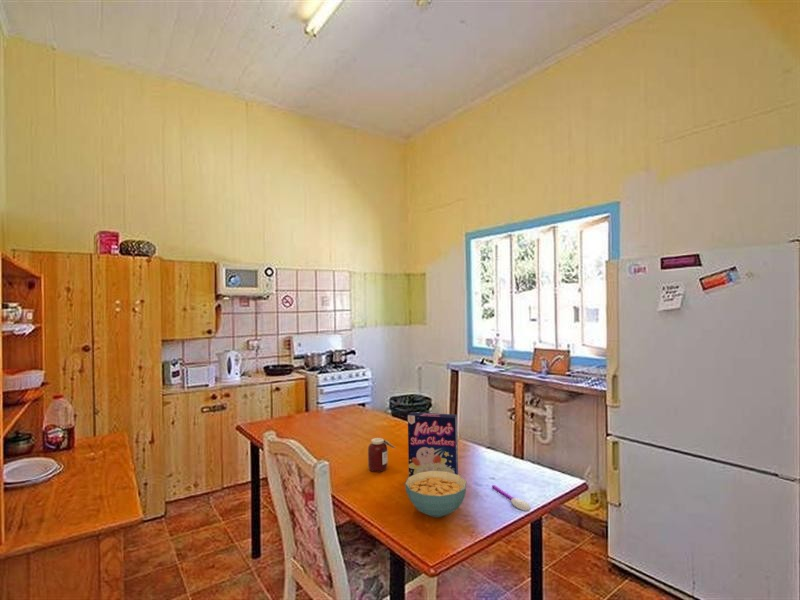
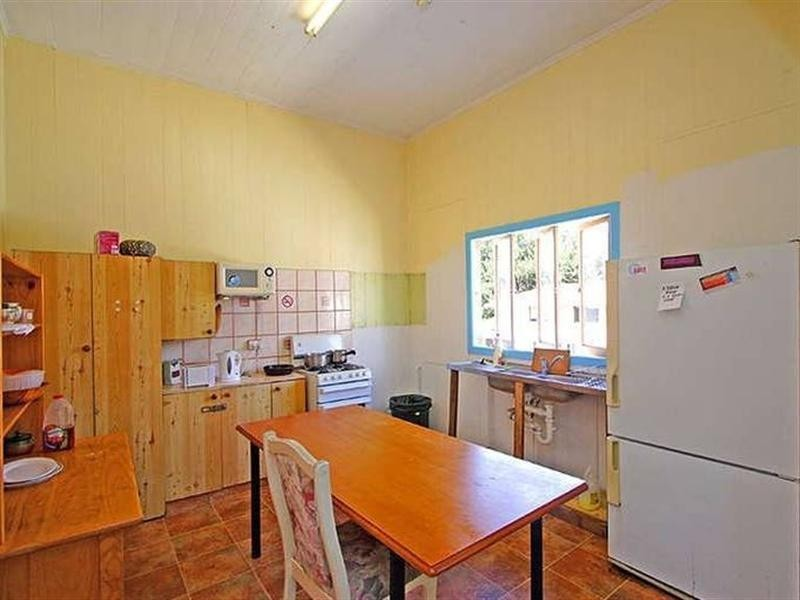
- jar (381, 453)
- cereal box (432, 447)
- cereal bowl (436, 497)
- spoon (509, 496)
